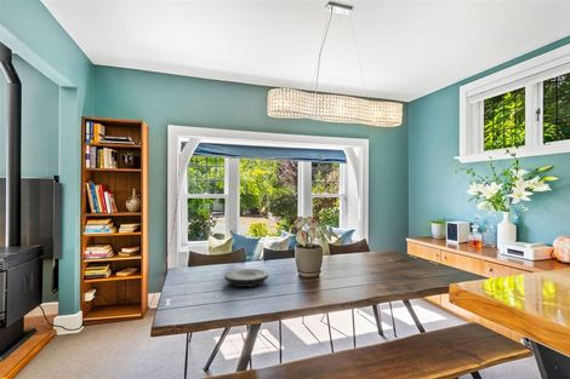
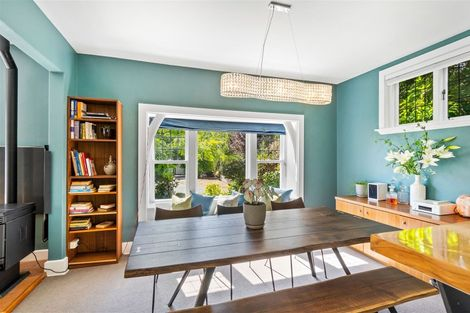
- plate (246, 277)
